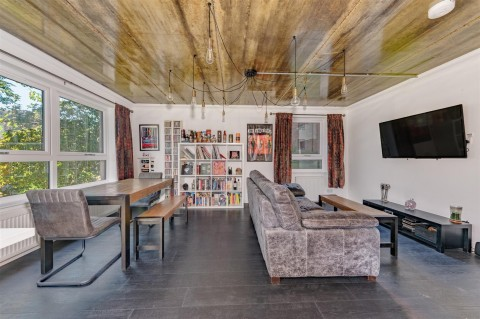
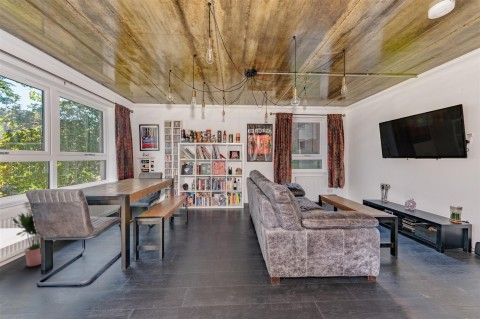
+ potted plant (32, 235)
